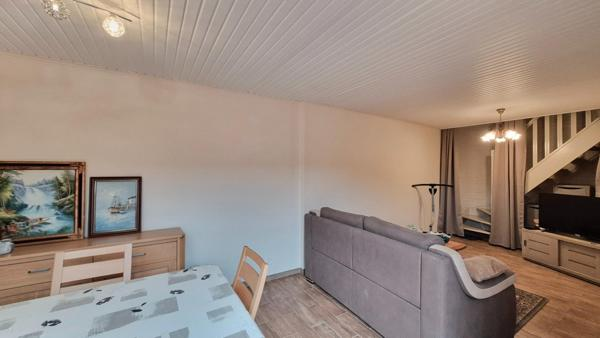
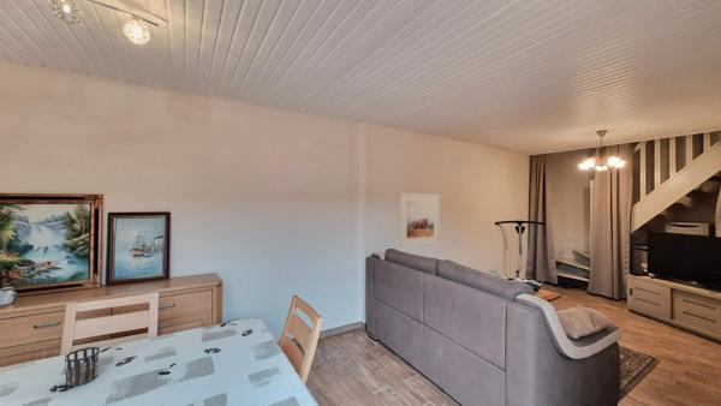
+ cup (82, 365)
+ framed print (421, 219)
